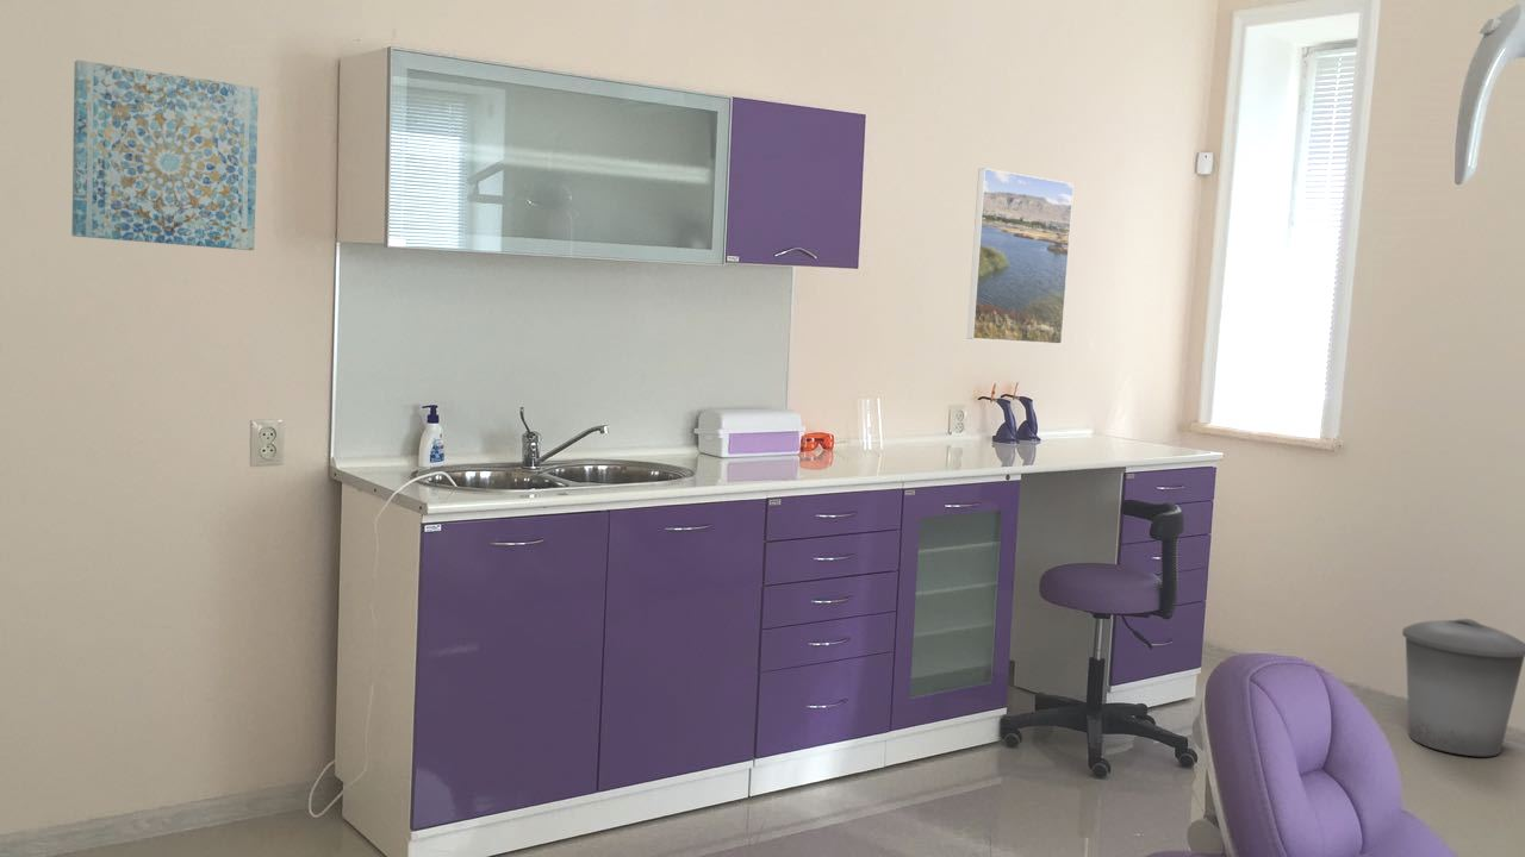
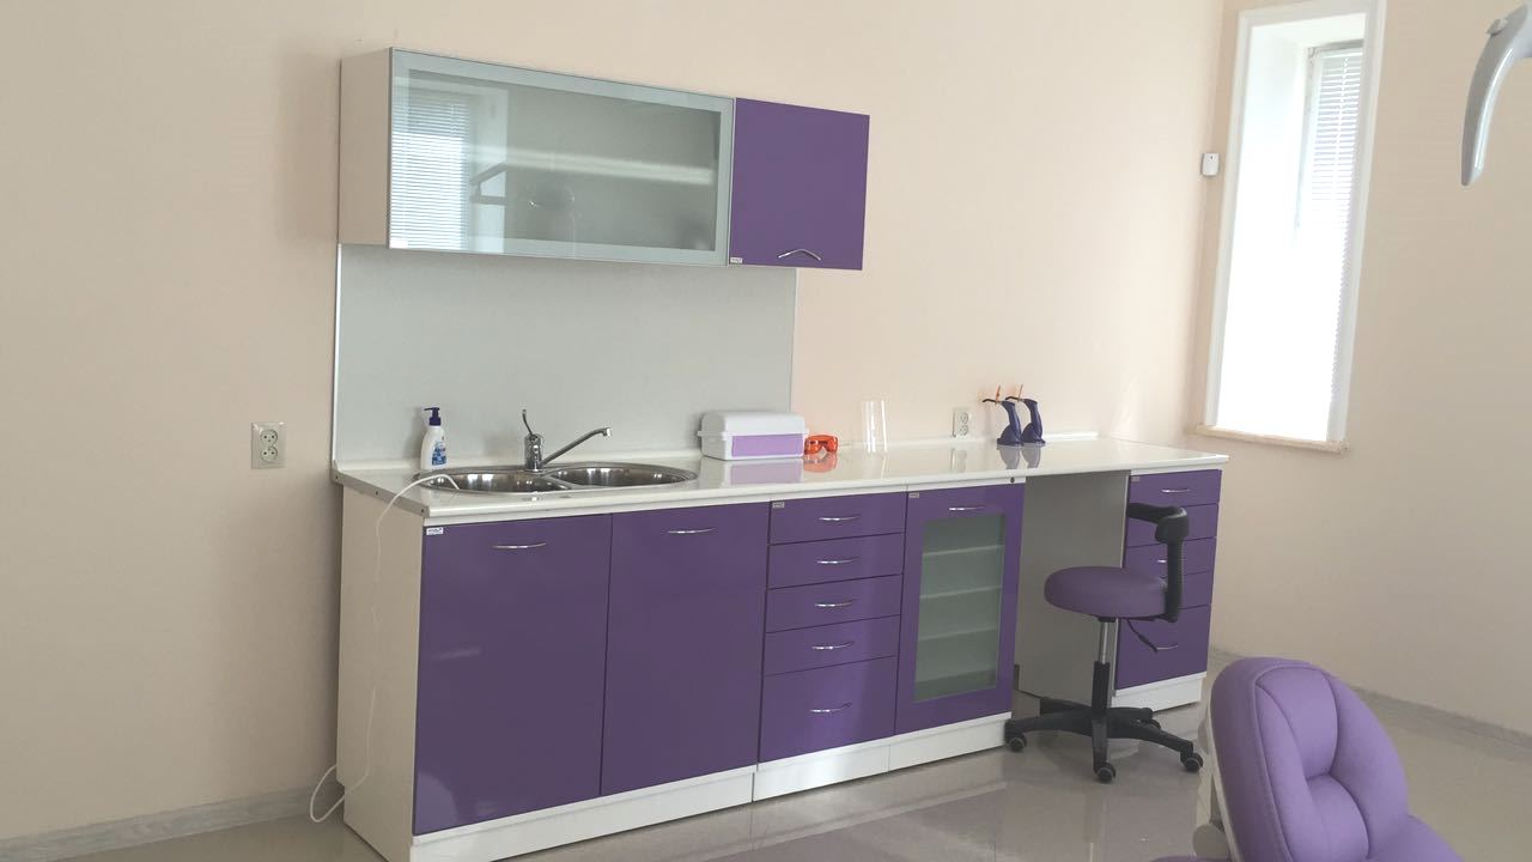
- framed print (1021, 258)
- trash can (1459, 681)
- wall art (168, 159)
